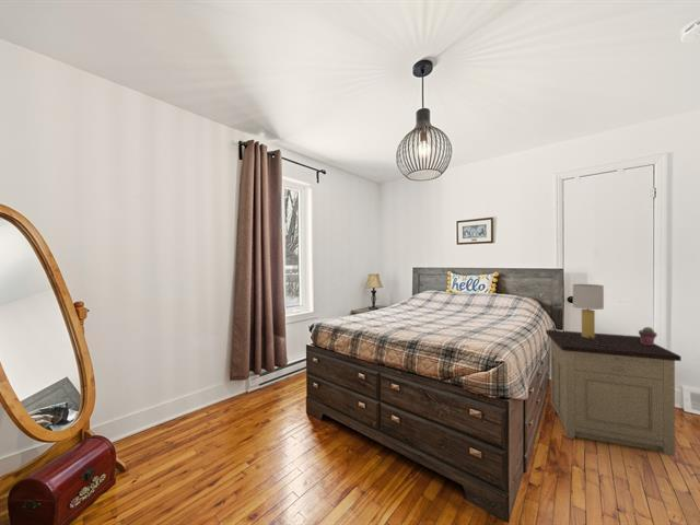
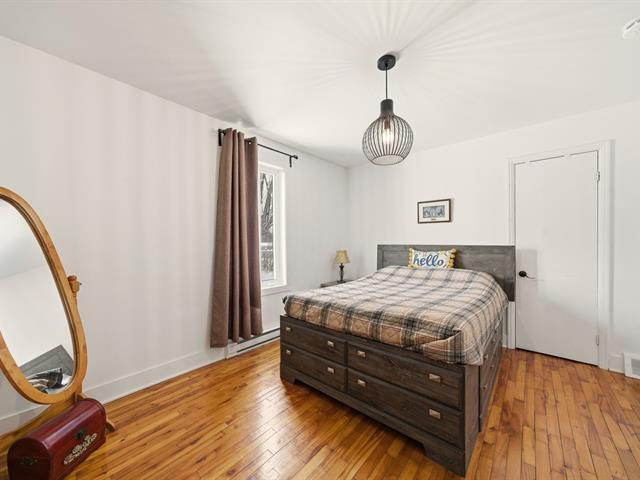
- potted succulent (648, 335)
- nightstand (603, 384)
- table lamp (582, 311)
